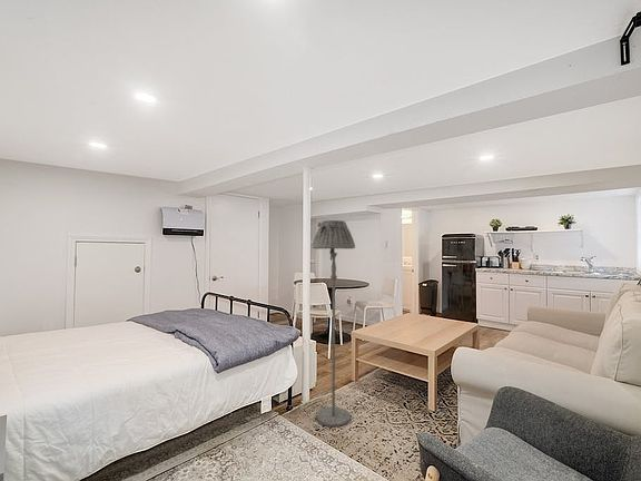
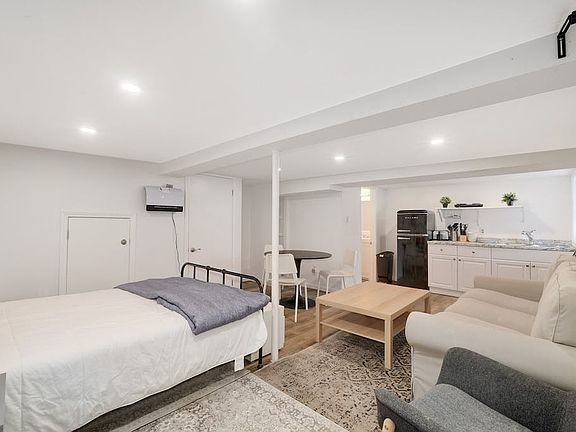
- floor lamp (333, 317)
